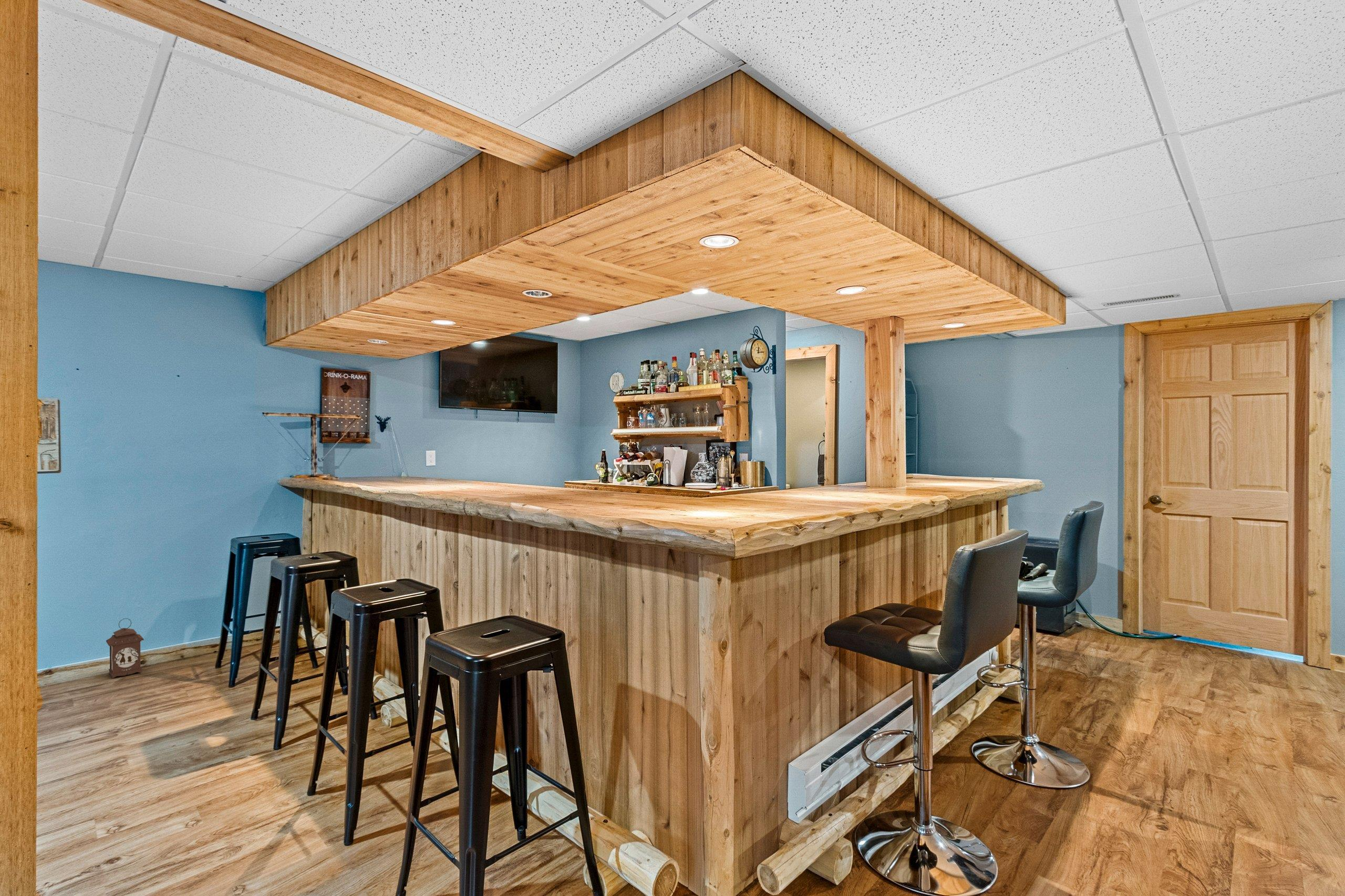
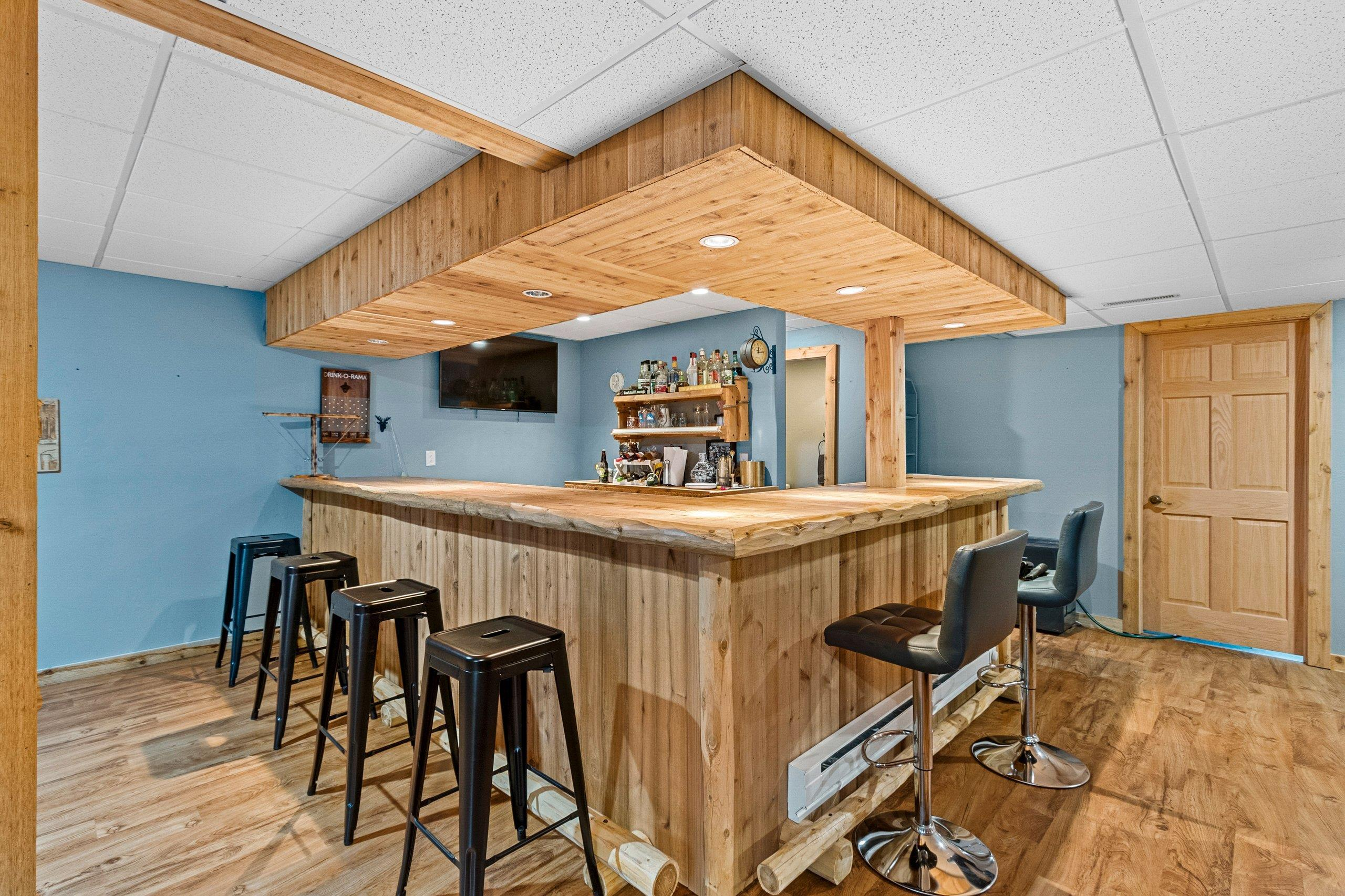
- lantern (125, 645)
